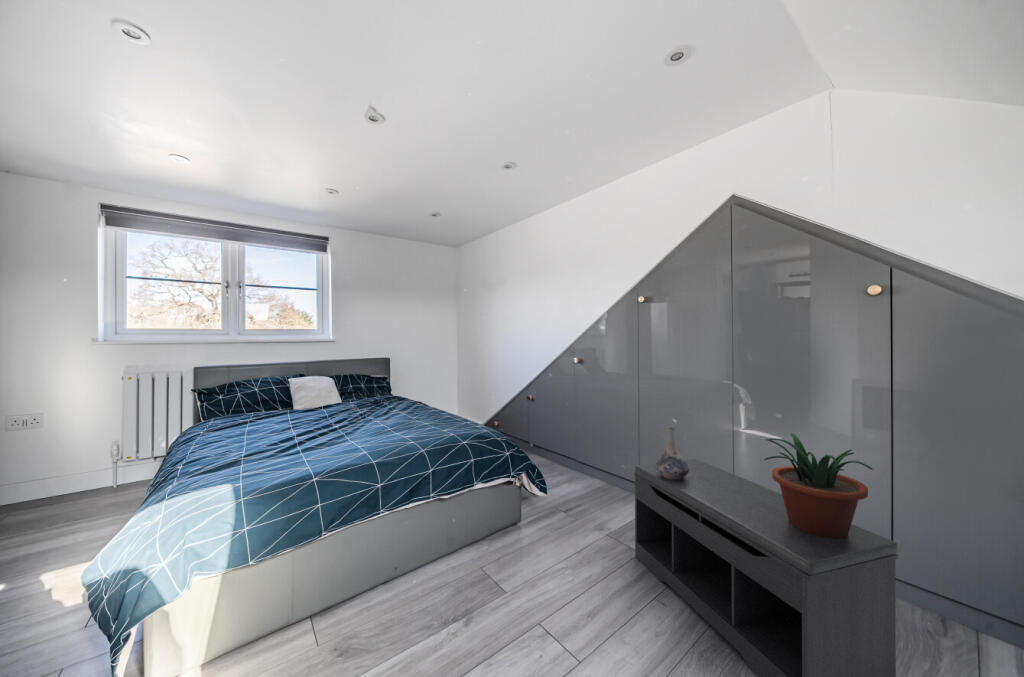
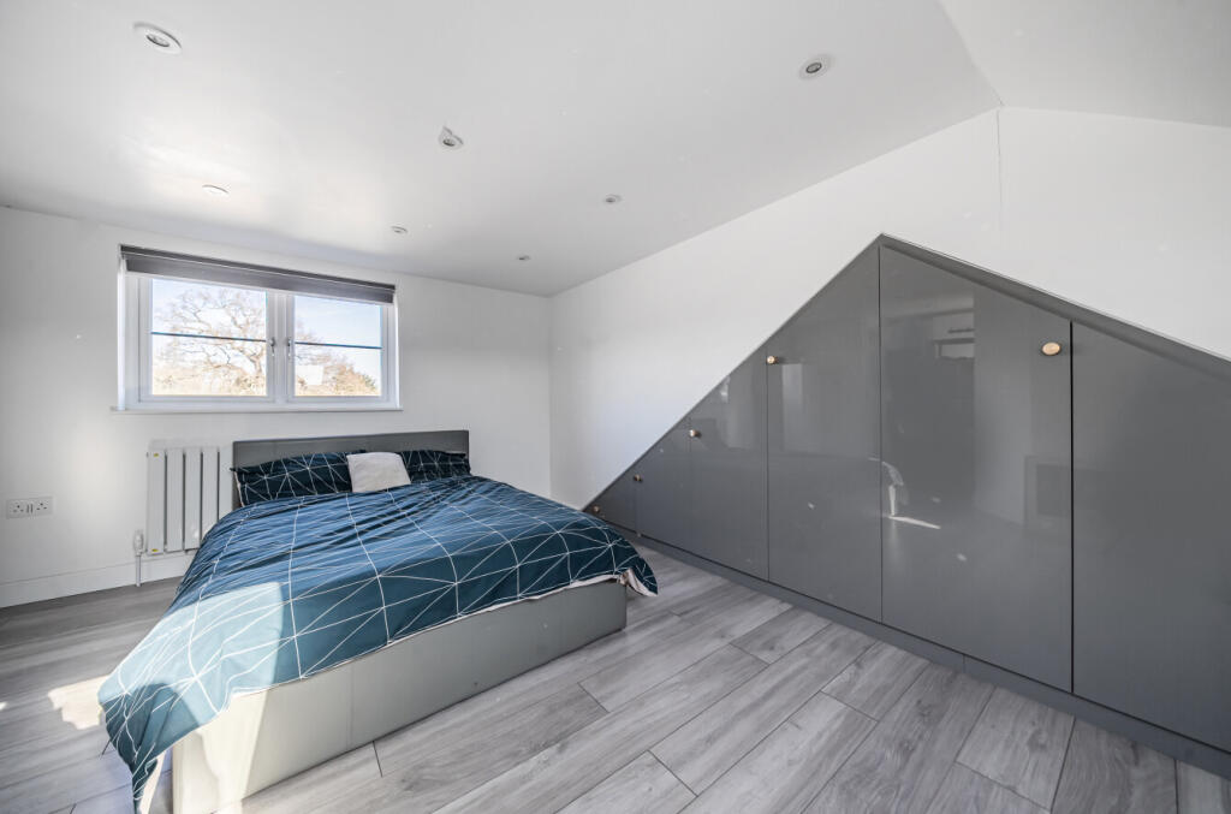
- bench (735, 551)
- decorative vase (672, 451)
- potted plant (810, 485)
